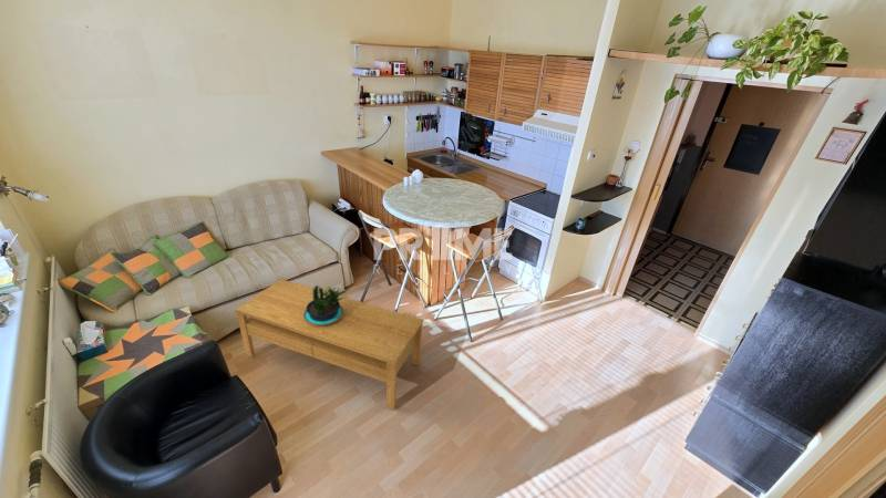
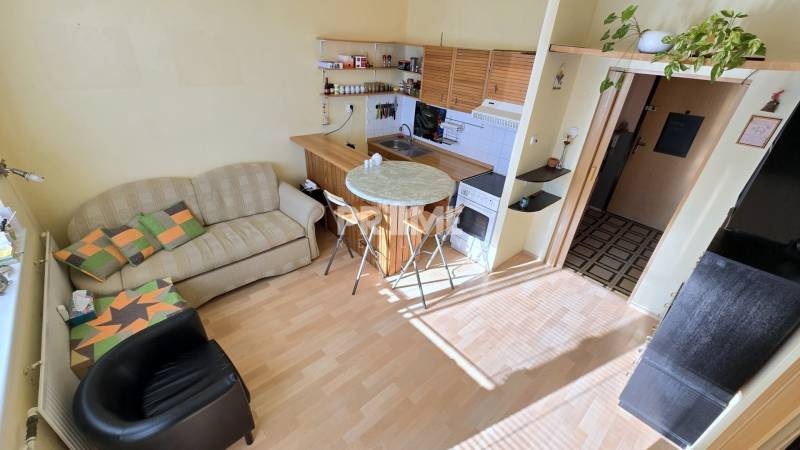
- coffee table (331, 338)
- potted plant (324, 301)
